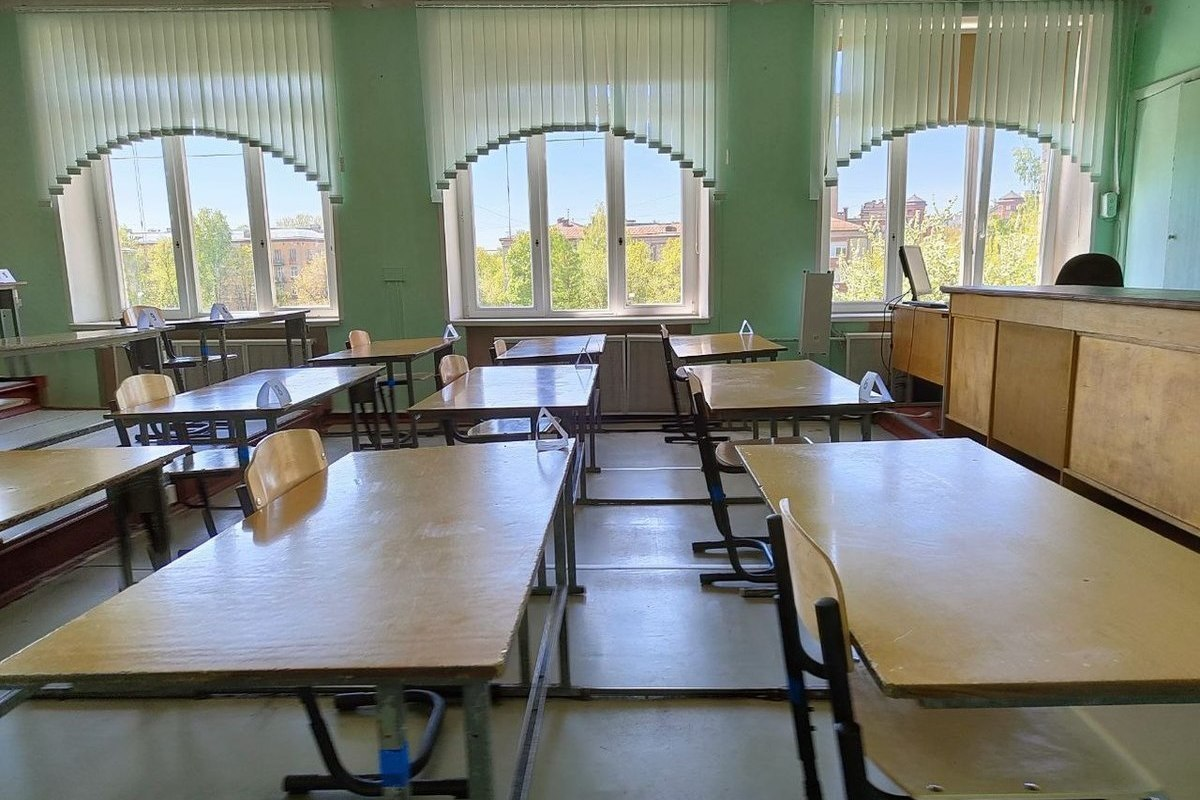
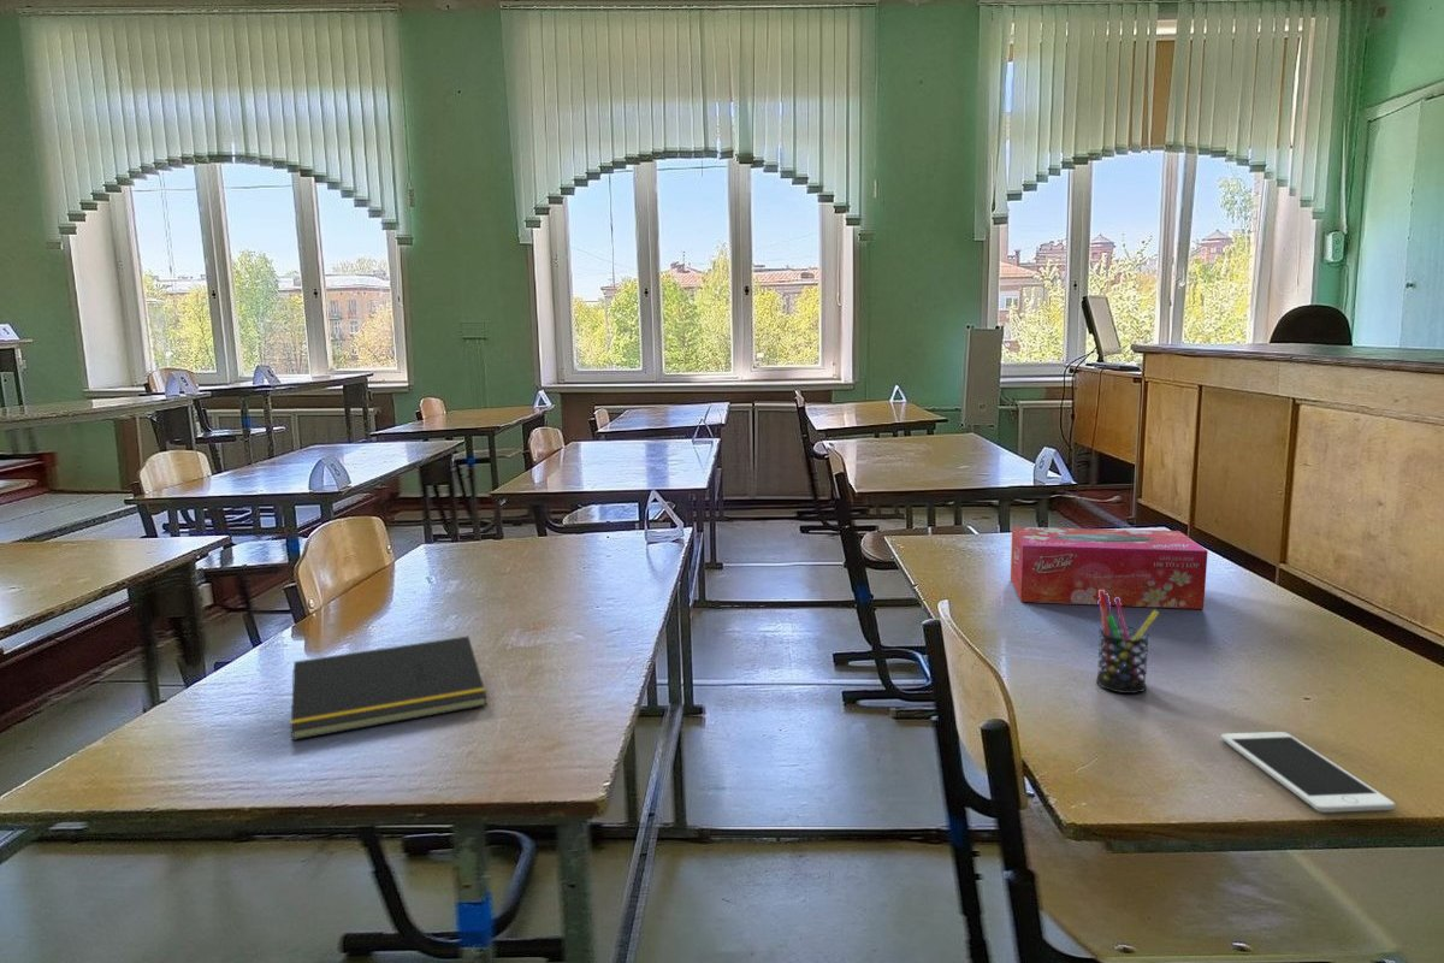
+ pen holder (1118, 640)
+ tissue box (1101, 565)
+ cell phone (1300, 768)
+ notepad (389, 683)
